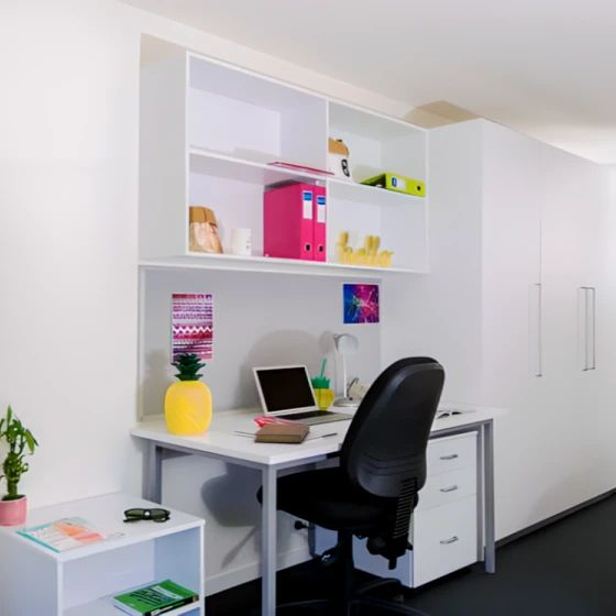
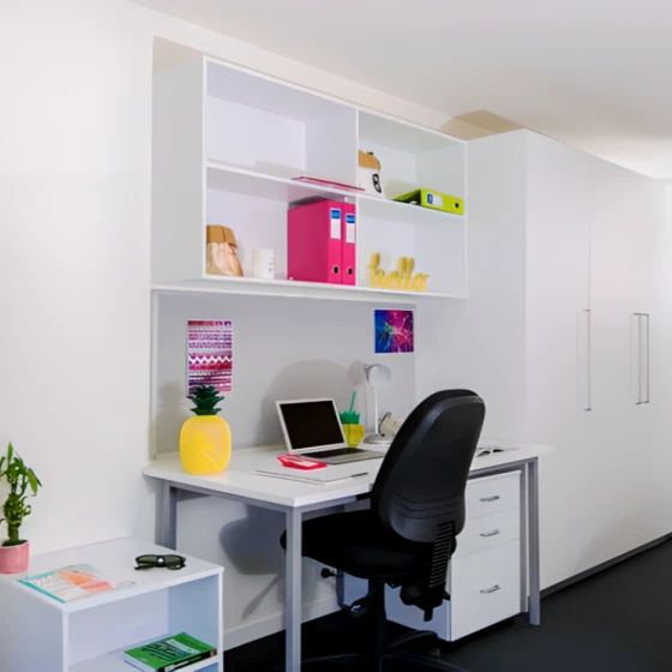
- notebook (283, 432)
